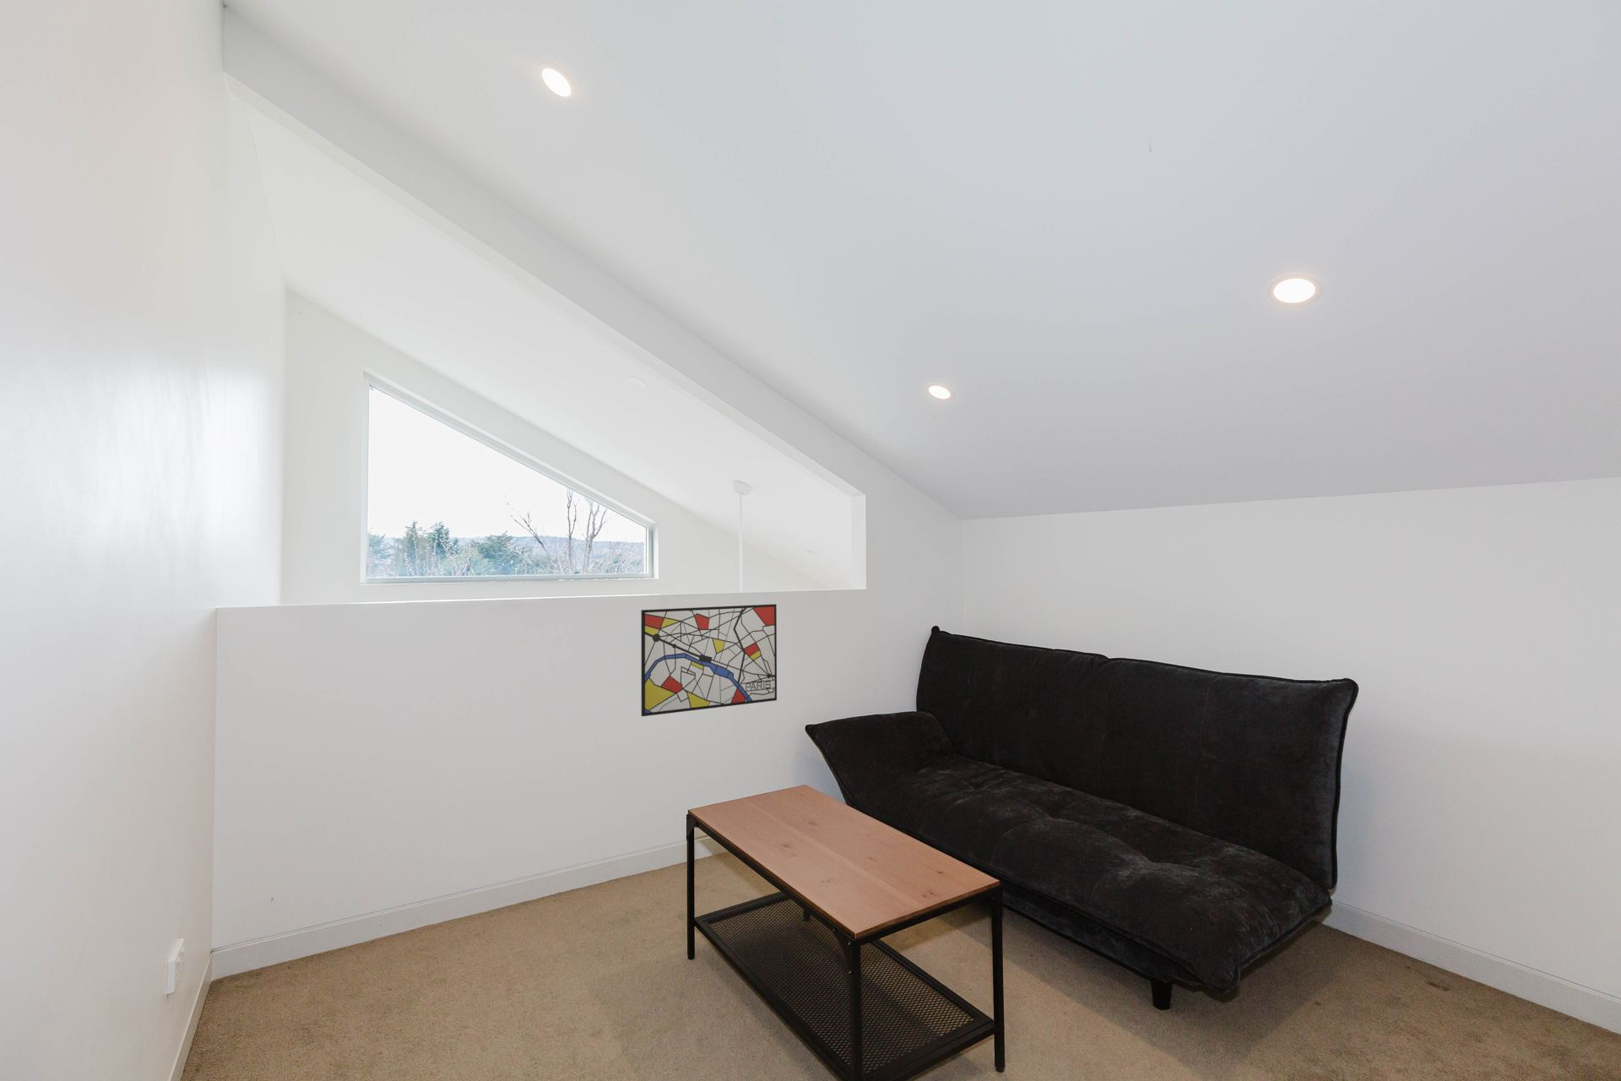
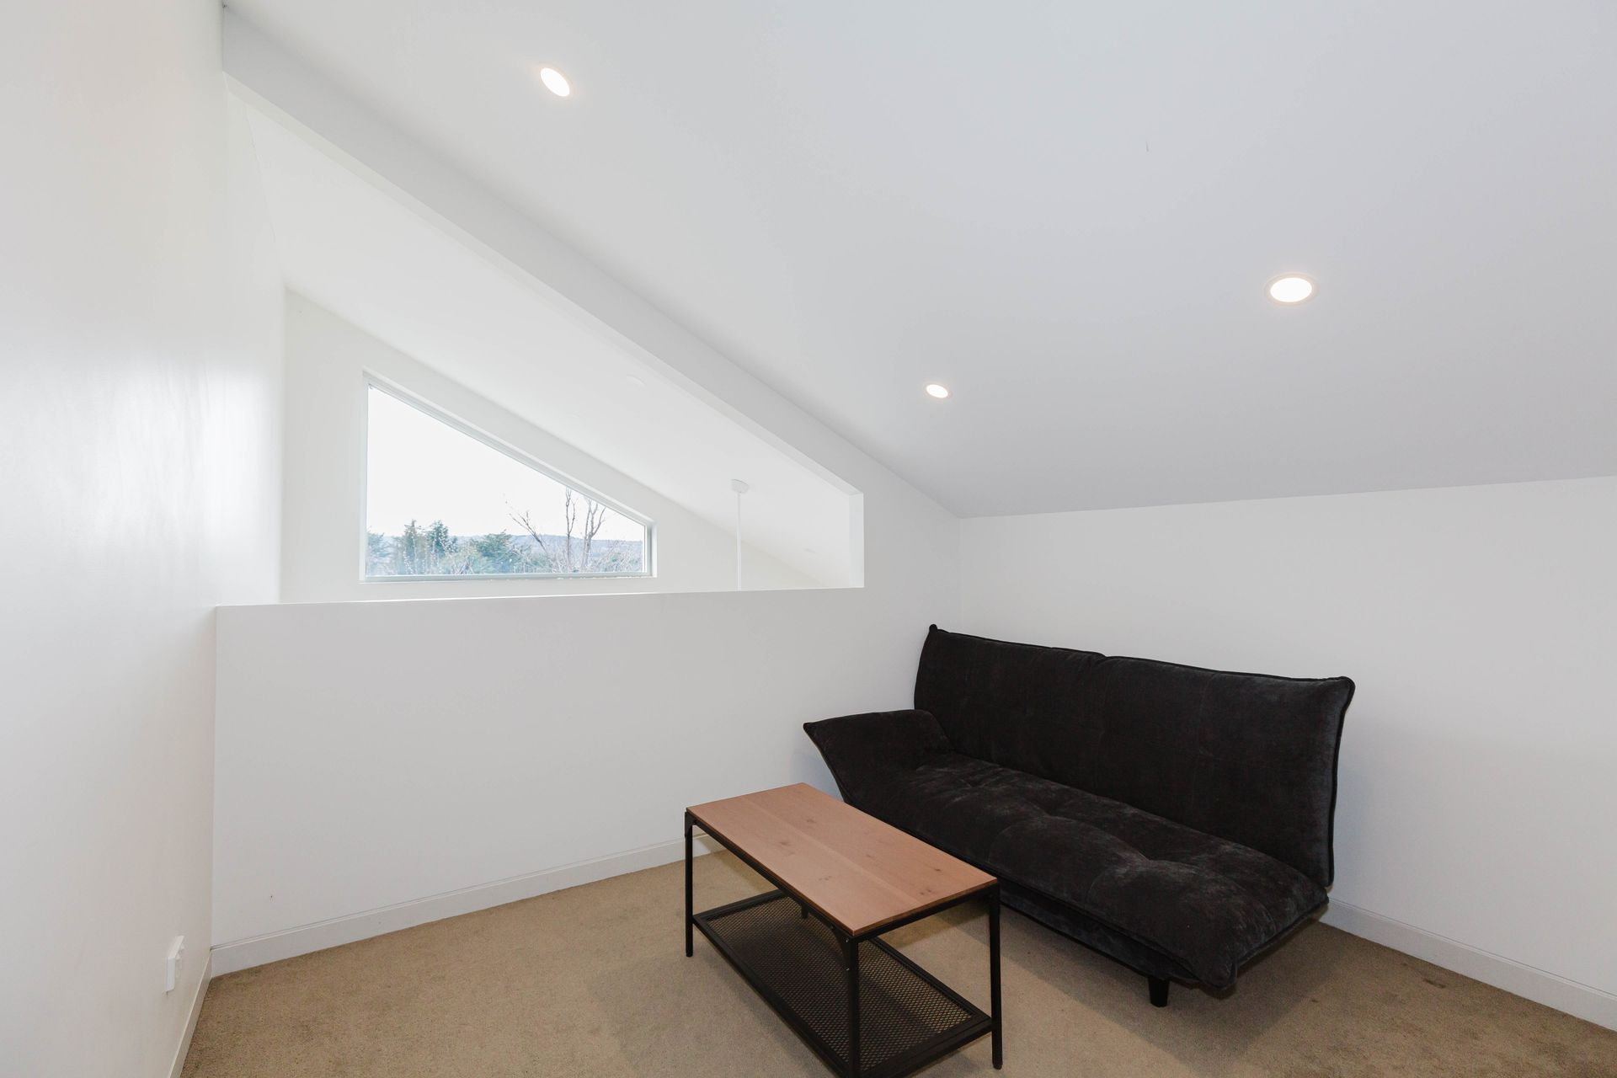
- wall art (712, 658)
